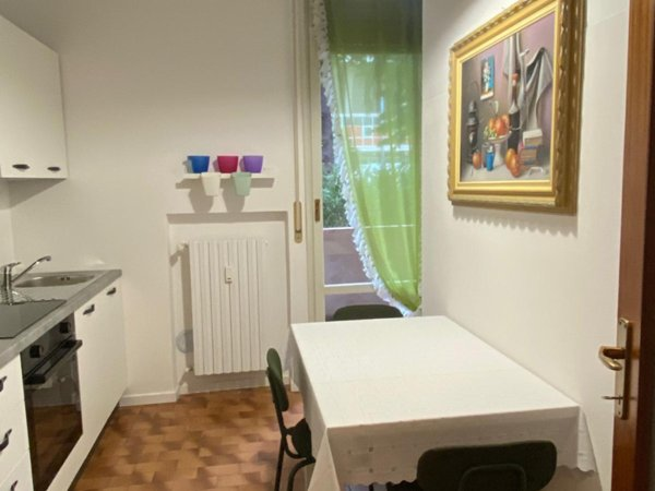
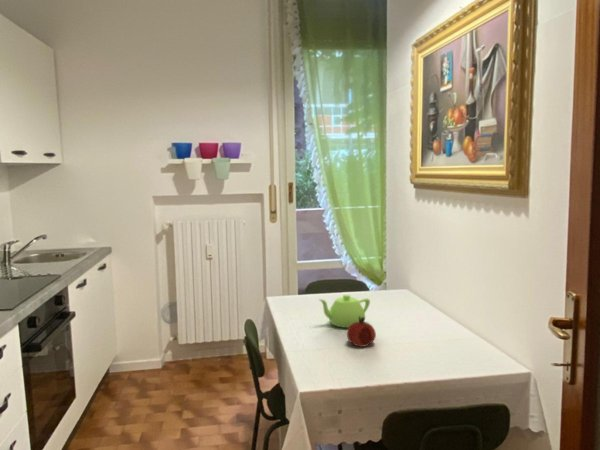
+ fruit (361, 329)
+ teapot (344, 309)
